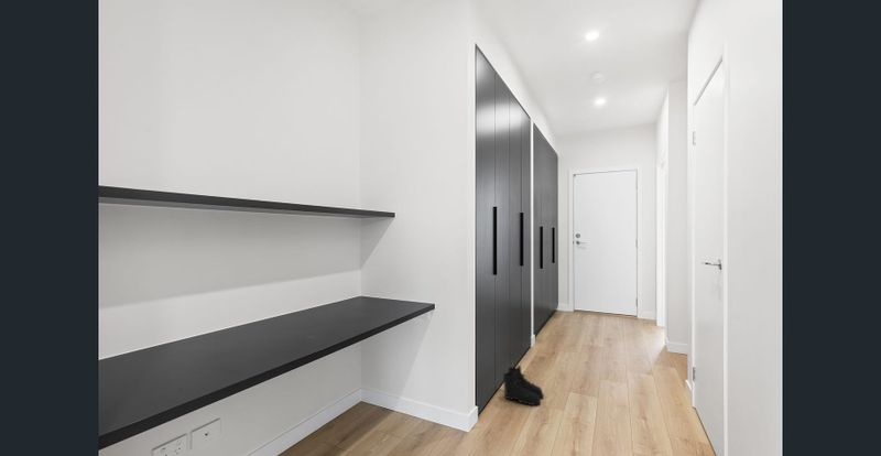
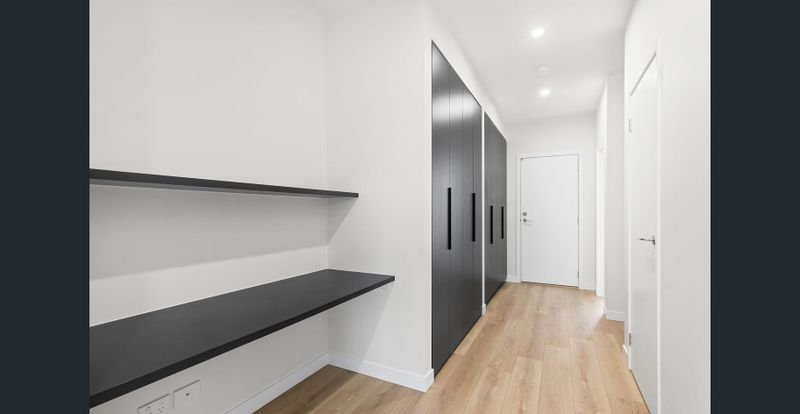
- boots (523, 382)
